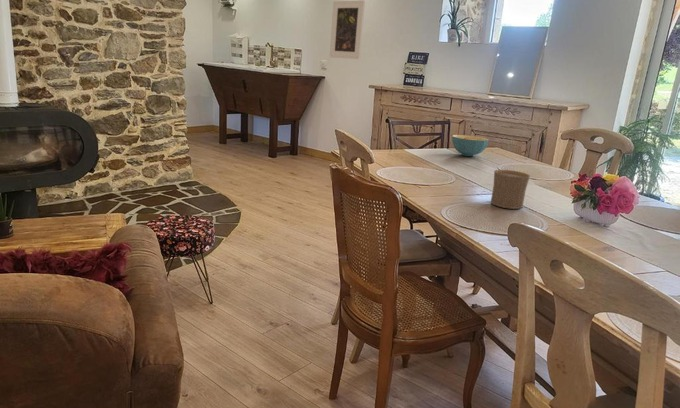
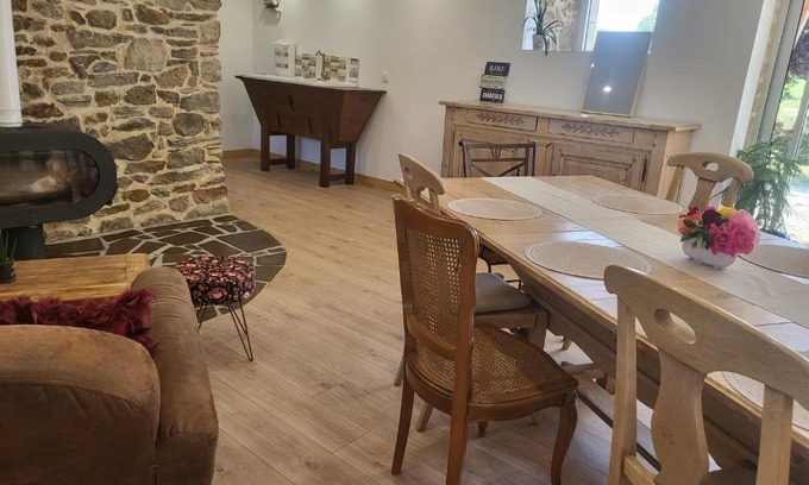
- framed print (346, 30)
- cereal bowl (468, 146)
- cup (509, 188)
